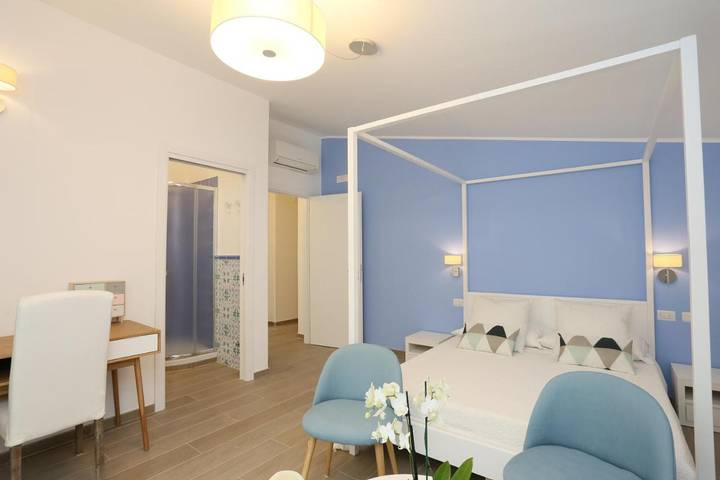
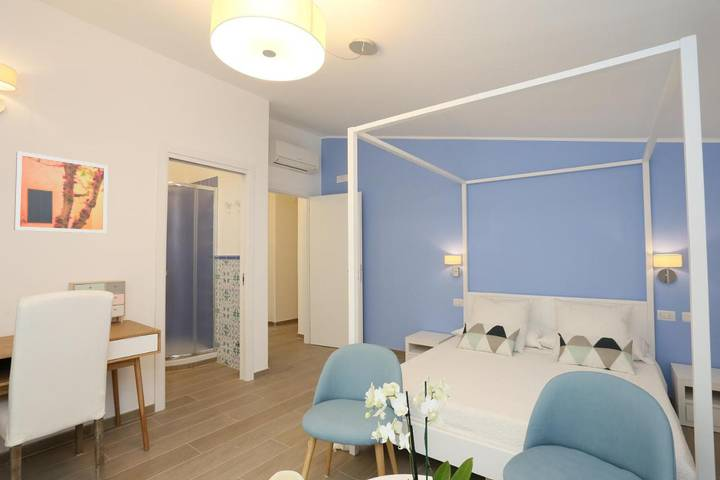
+ wall art (64, 195)
